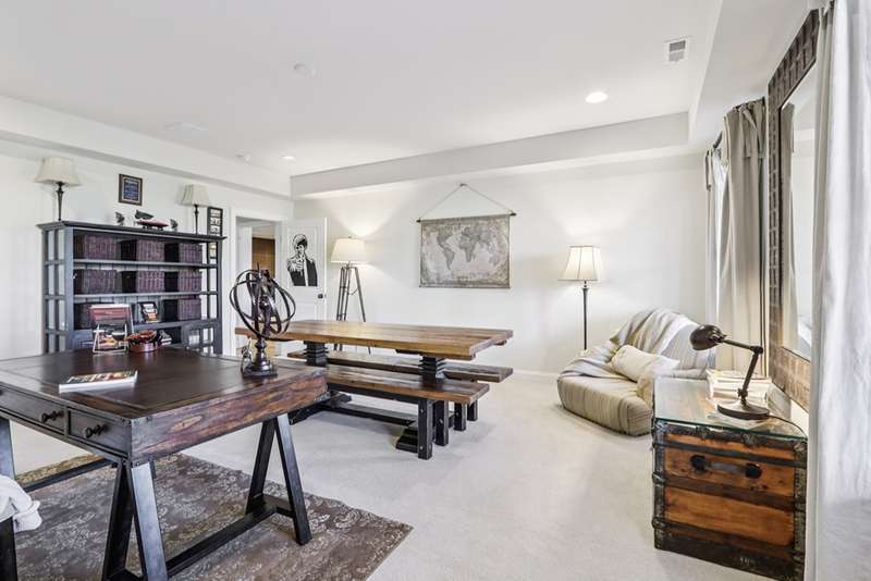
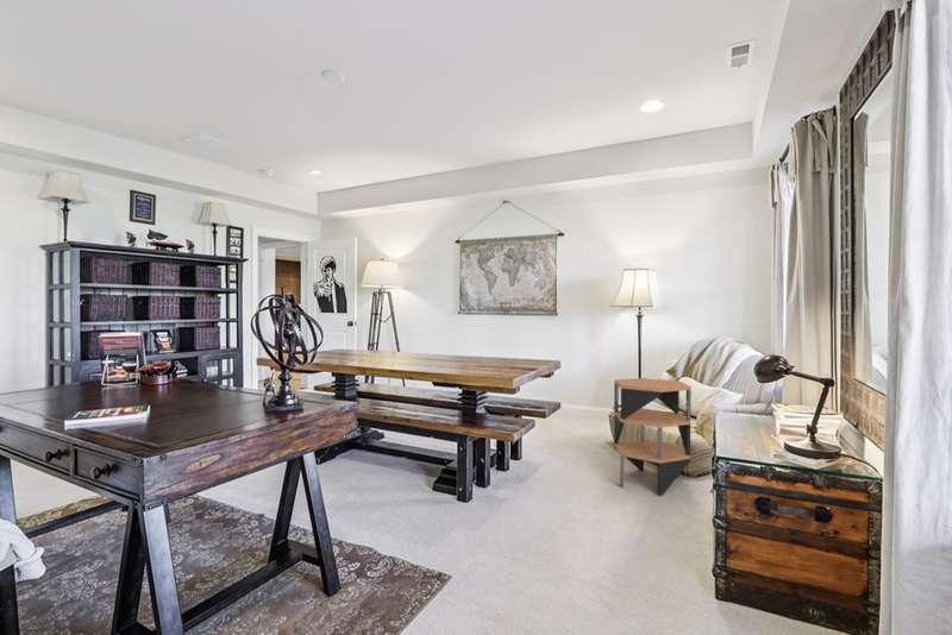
+ side table (651, 426)
